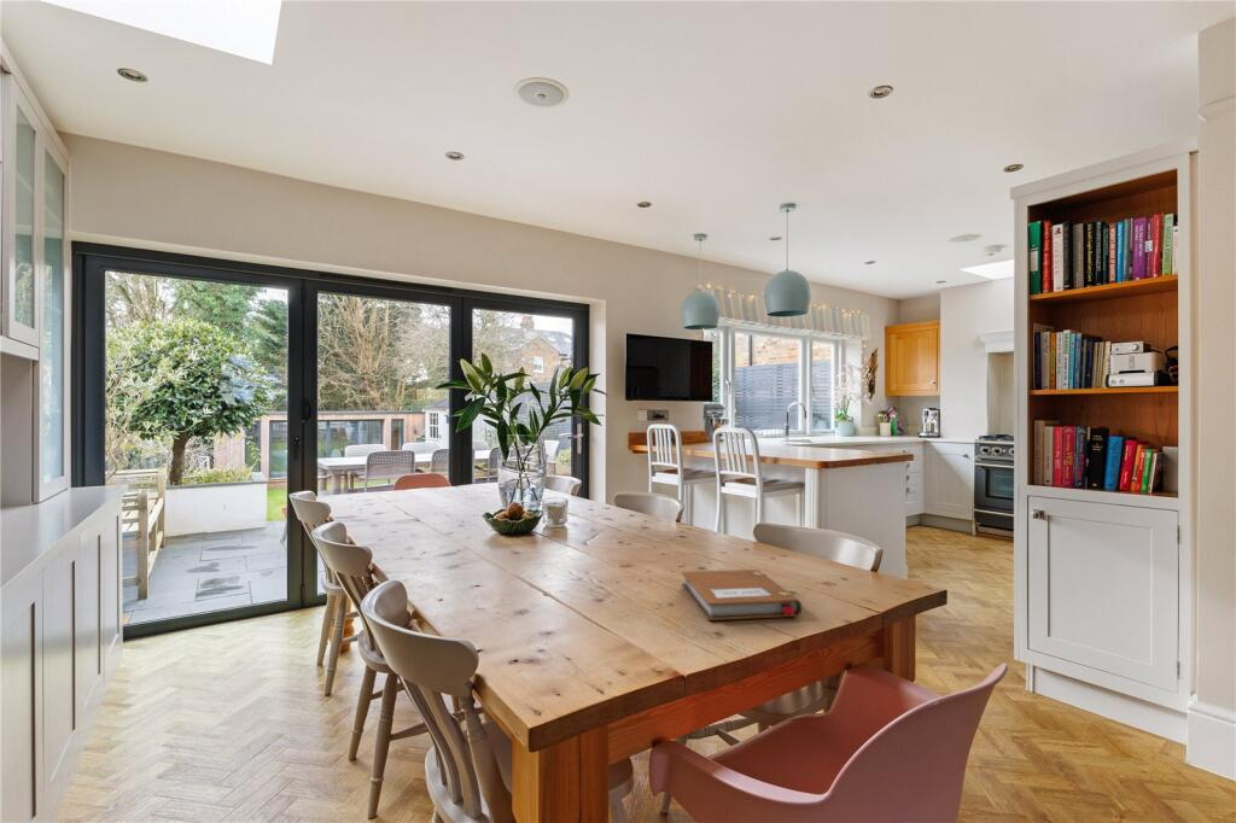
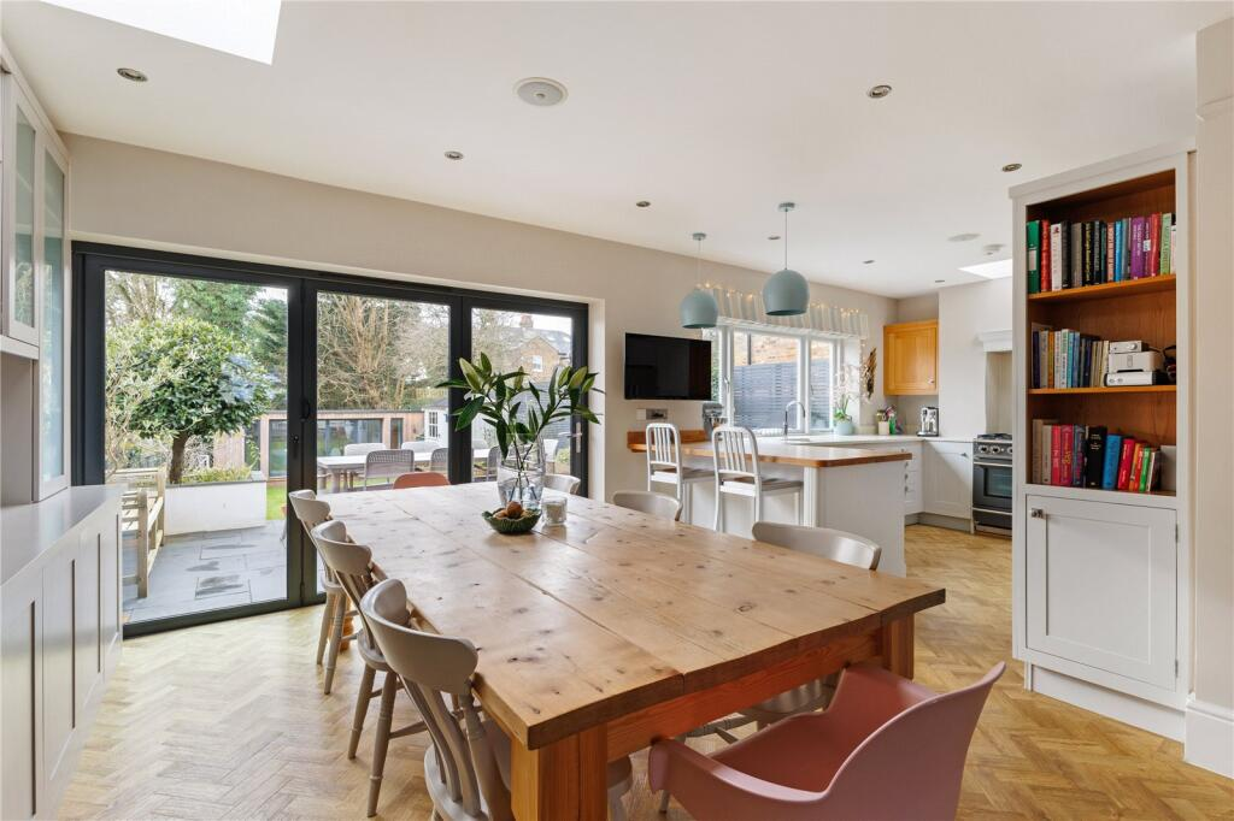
- notebook (737, 593)
